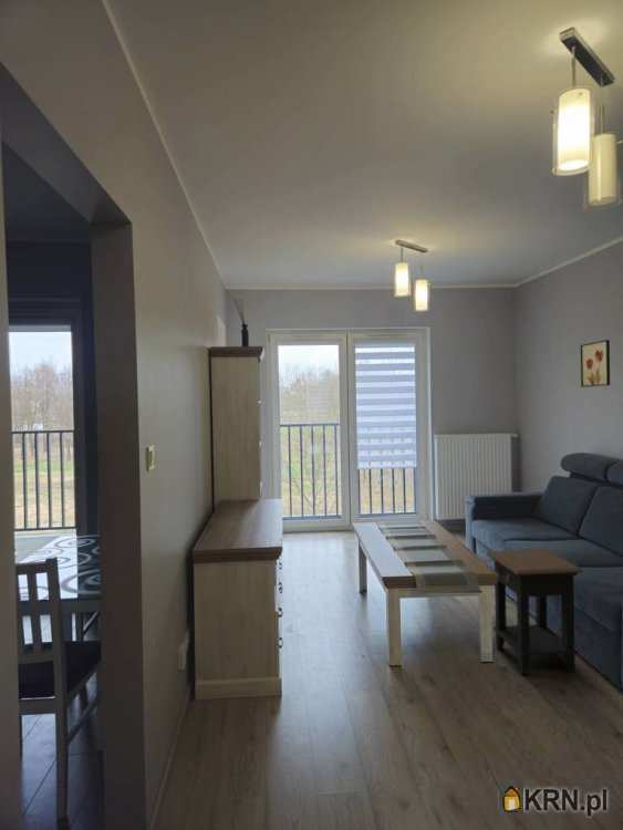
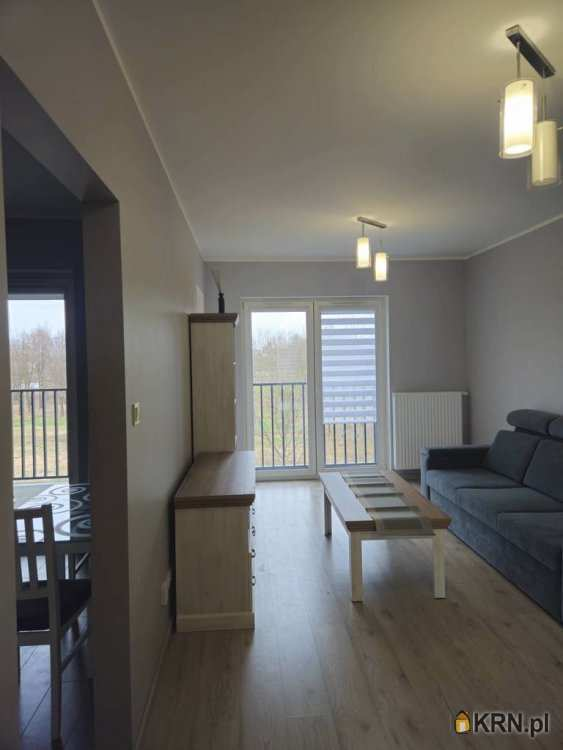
- side table (536, 609)
- wall art (595, 364)
